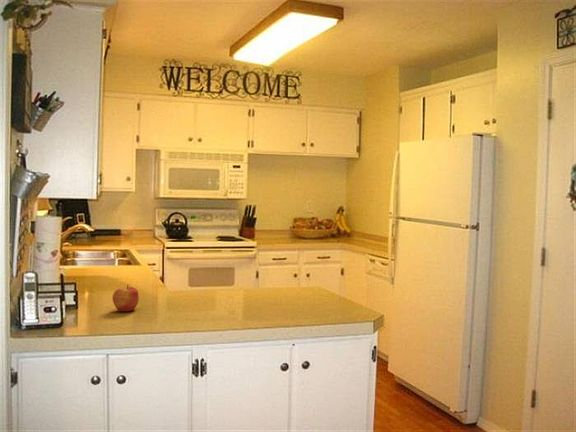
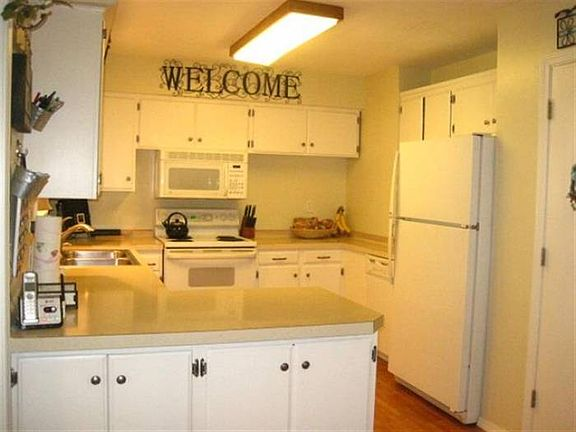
- apple (125, 297)
